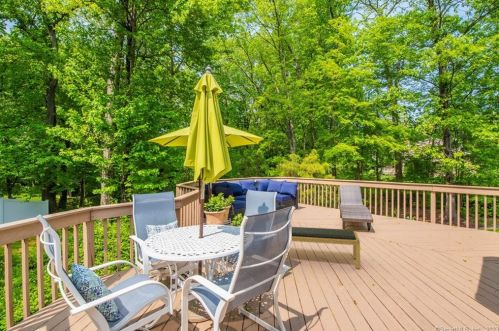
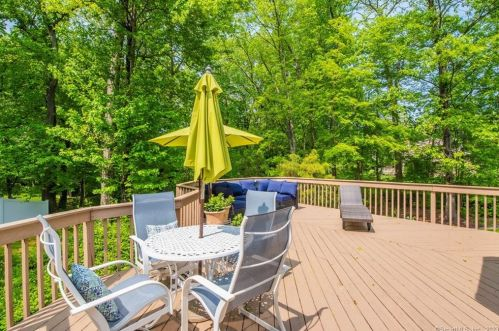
- bench (315, 242)
